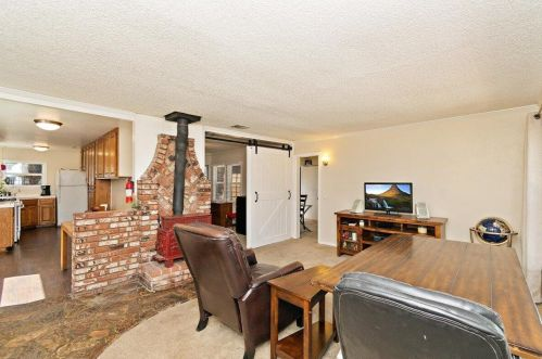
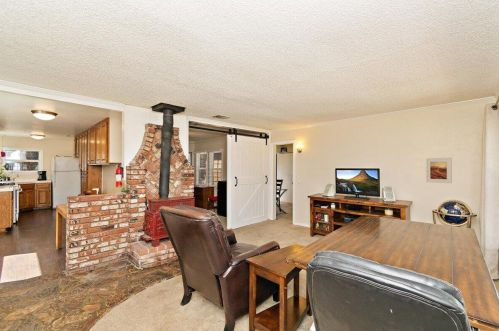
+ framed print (438, 170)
